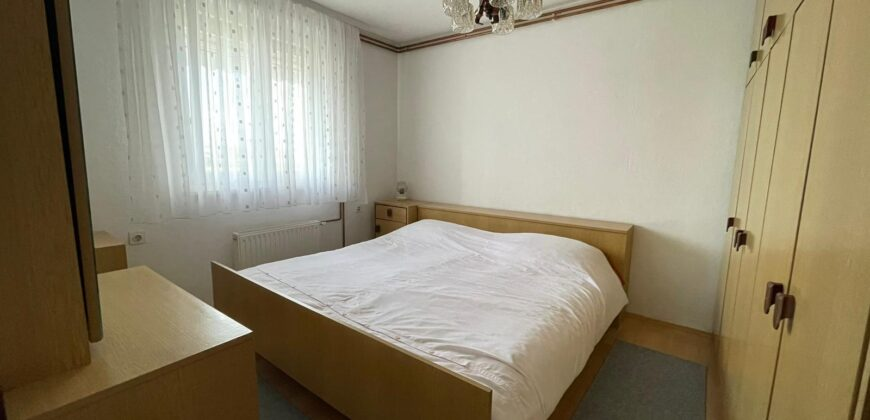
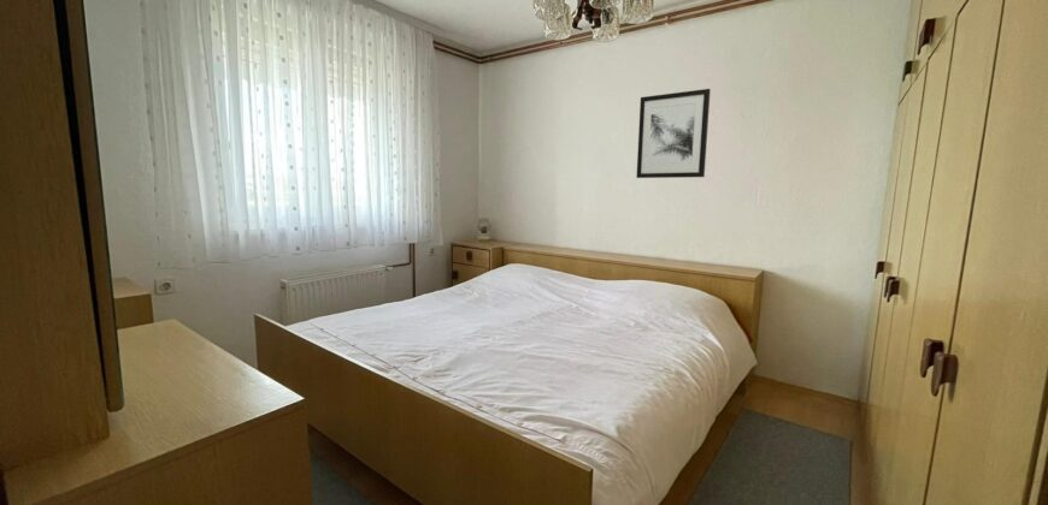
+ wall art (671, 136)
